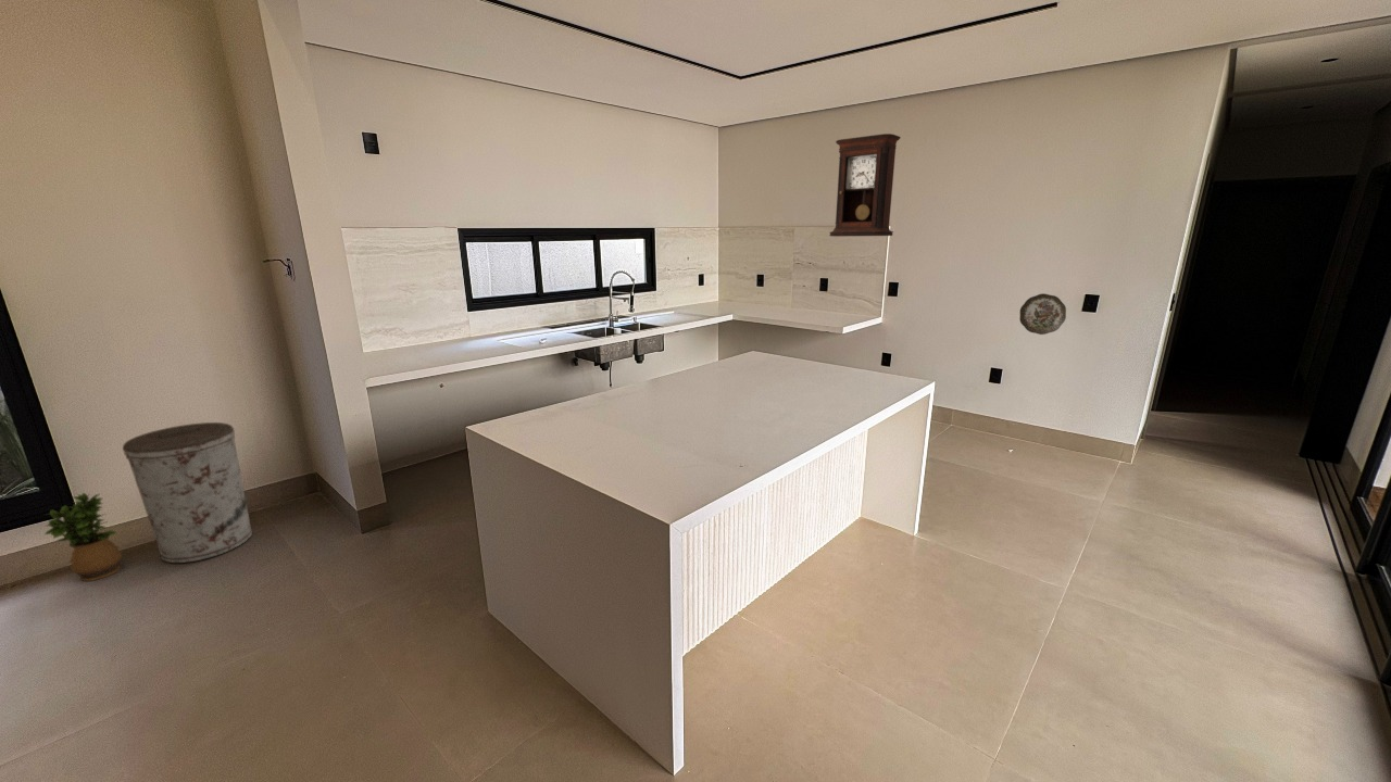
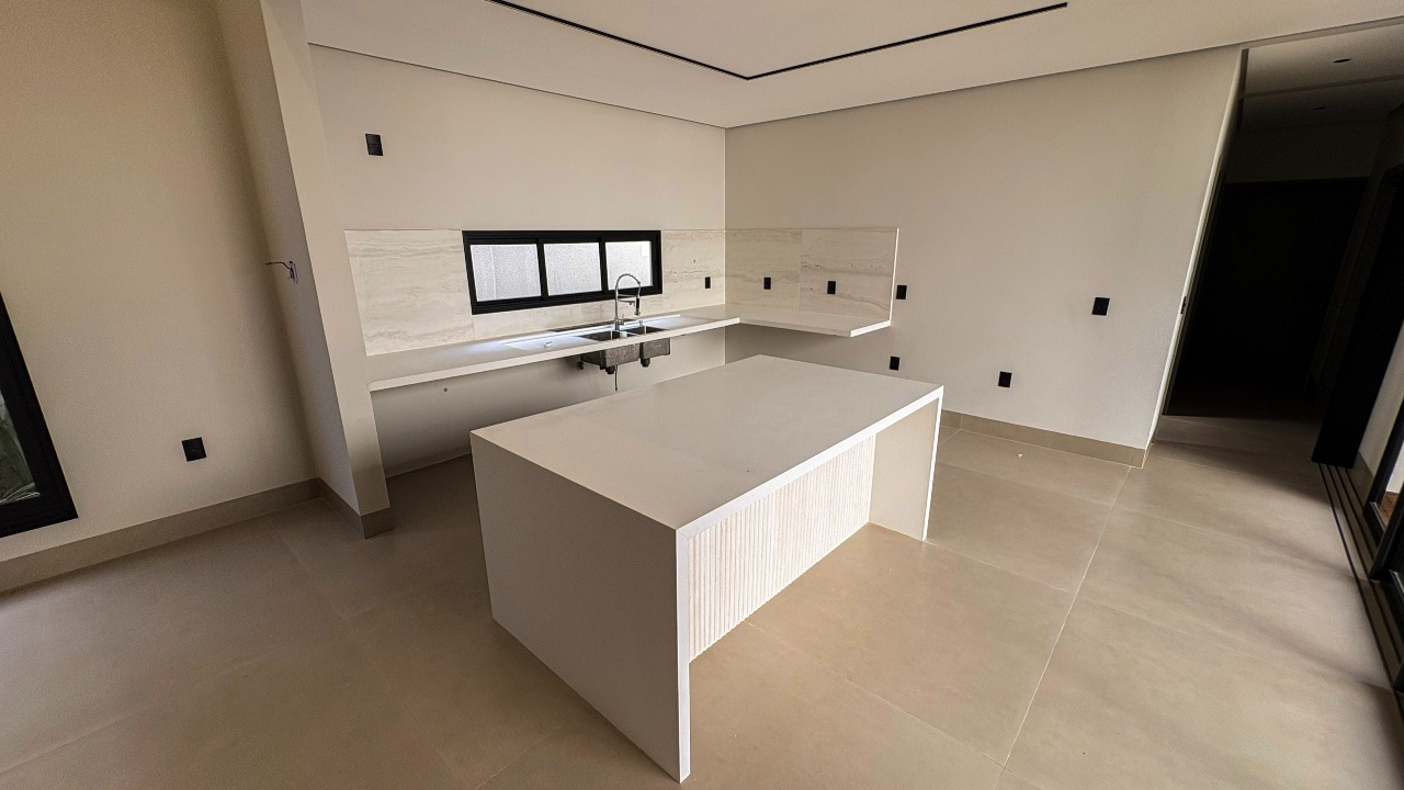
- potted plant (83, 535)
- decorative plate (1042, 314)
- pendulum clock (862, 188)
- trash can (193, 488)
